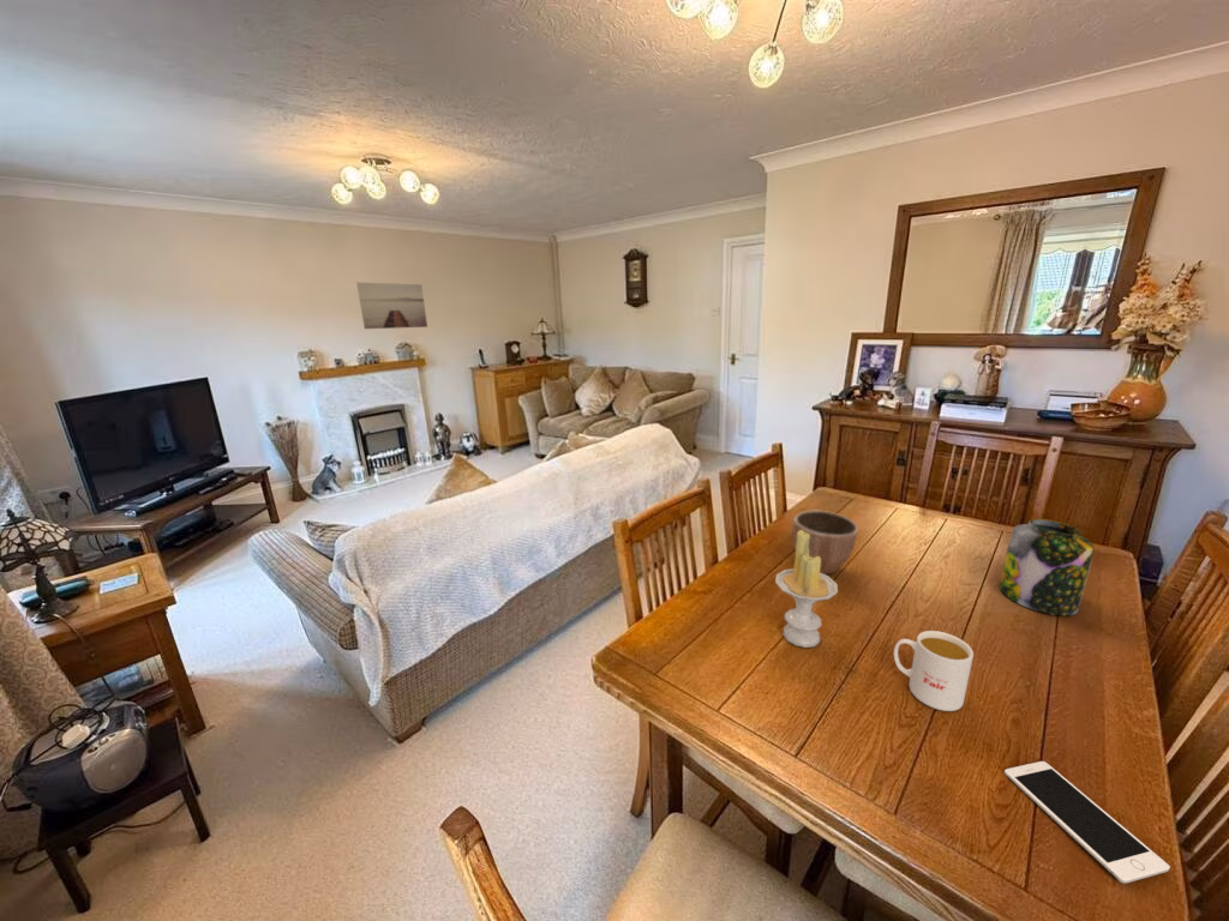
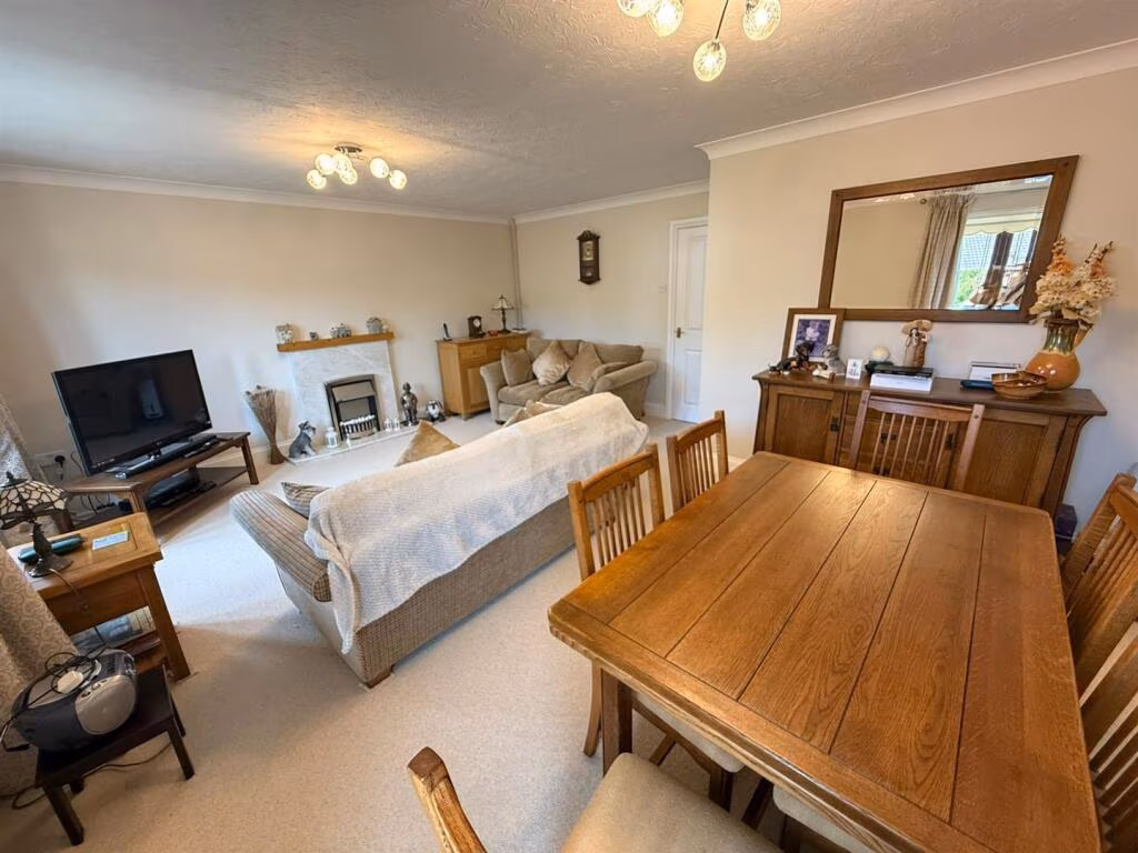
- decorative bowl (822, 546)
- jar (1044, 562)
- cell phone (1078, 814)
- mug (929, 666)
- wall art (394, 306)
- candle (805, 586)
